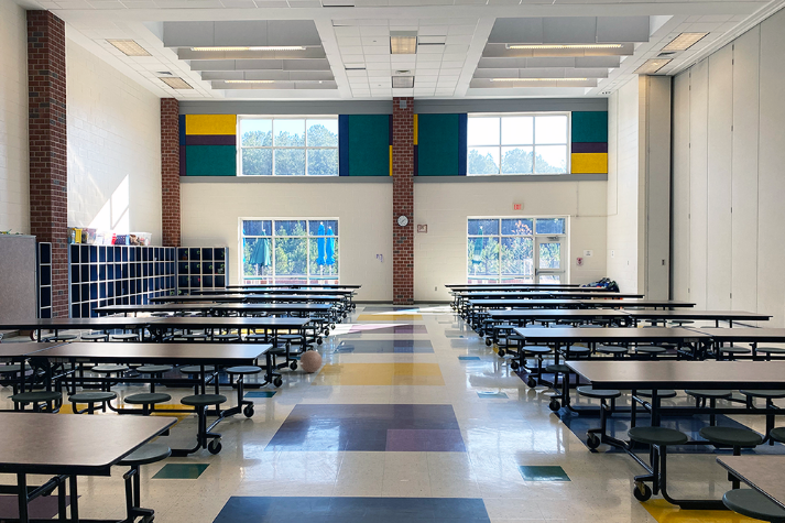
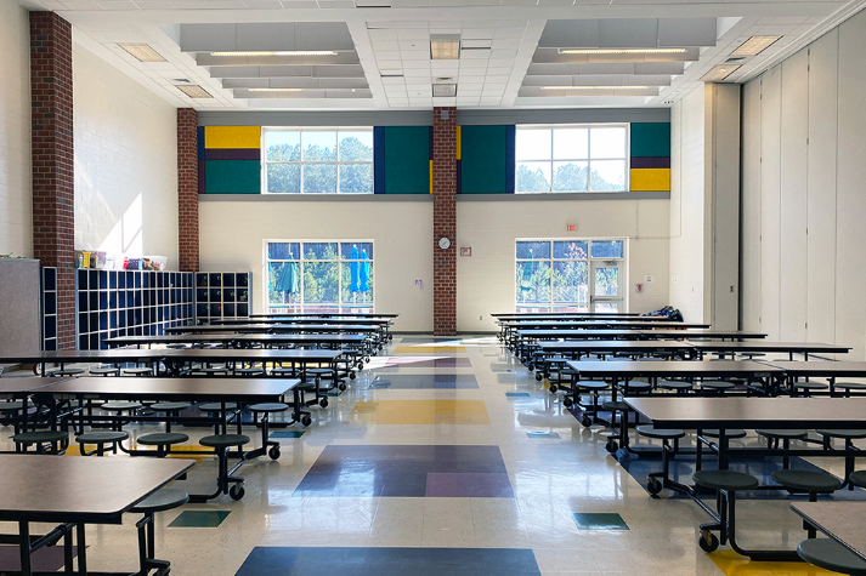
- ball (310, 361)
